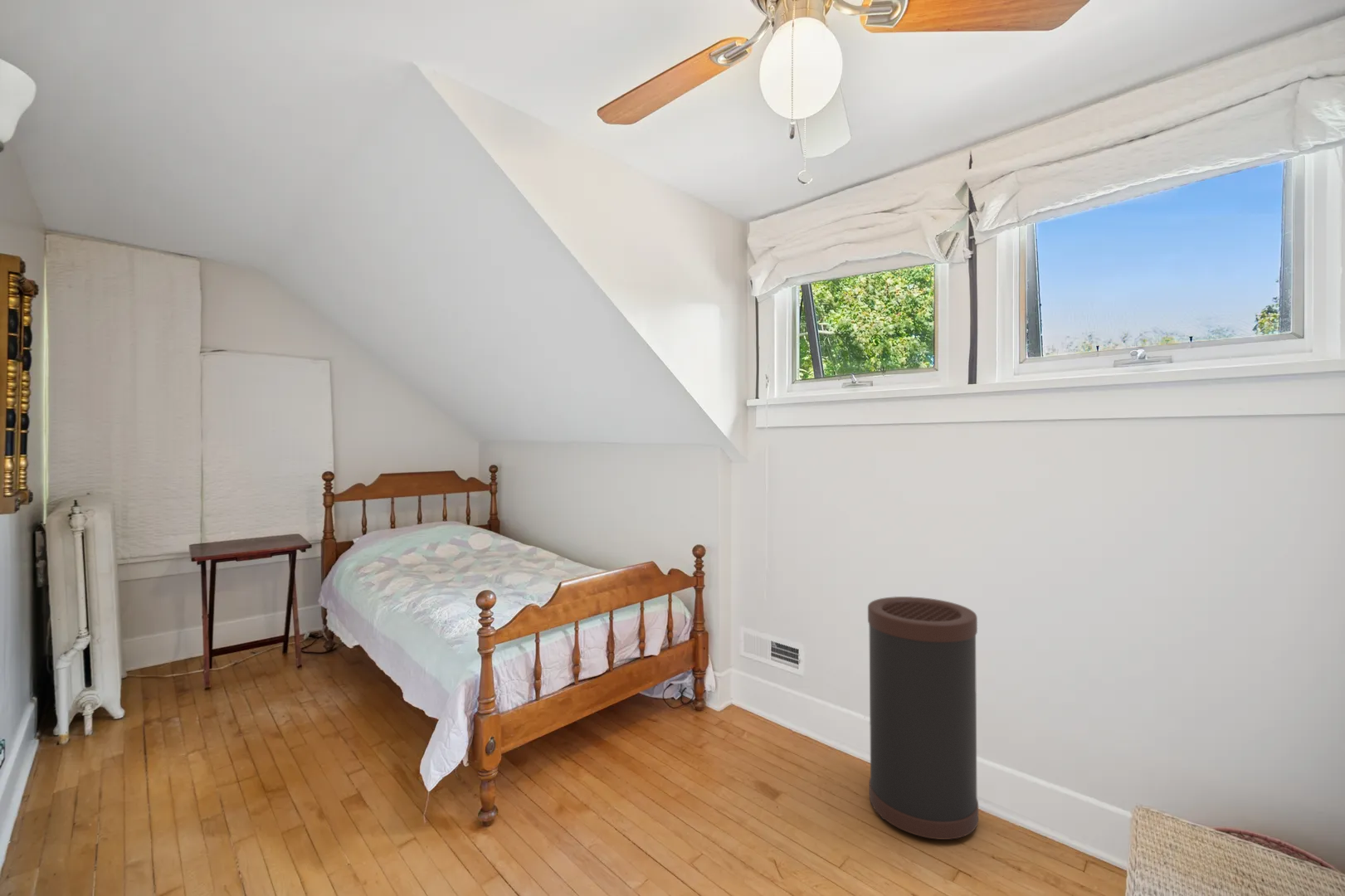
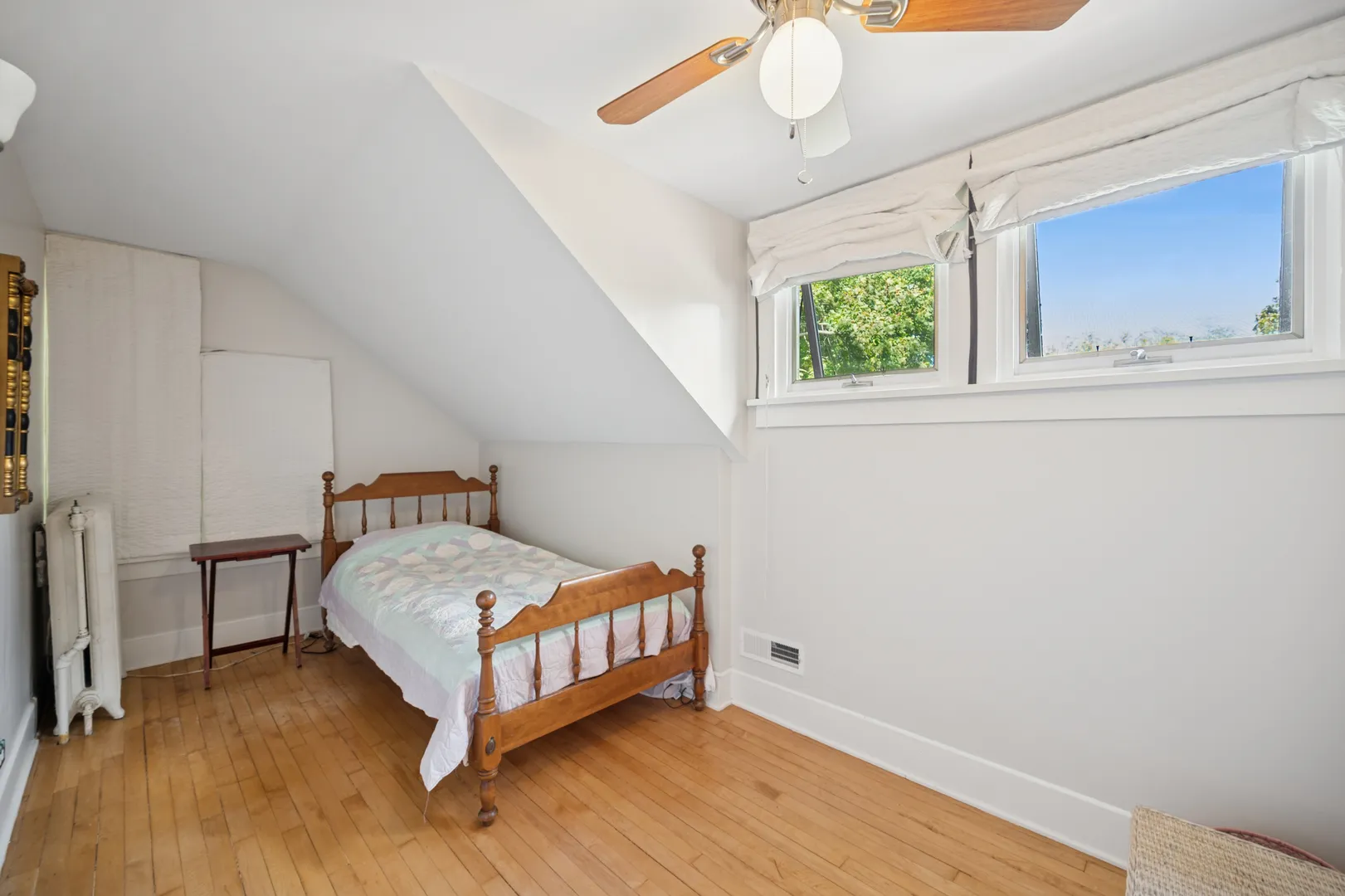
- trash can (921, 709)
